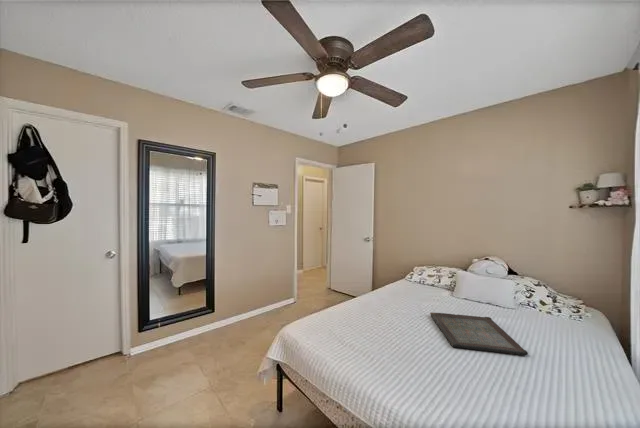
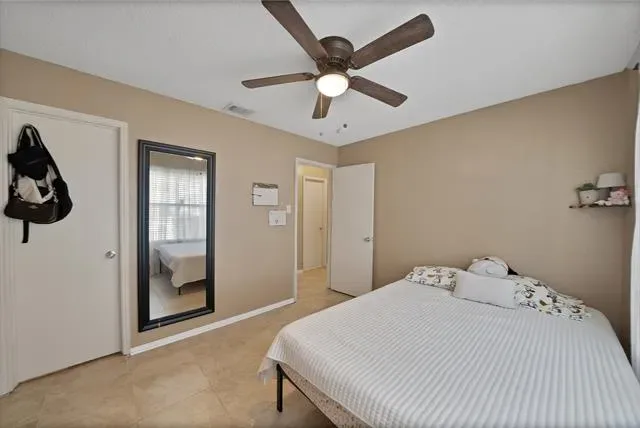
- serving tray (471, 330)
